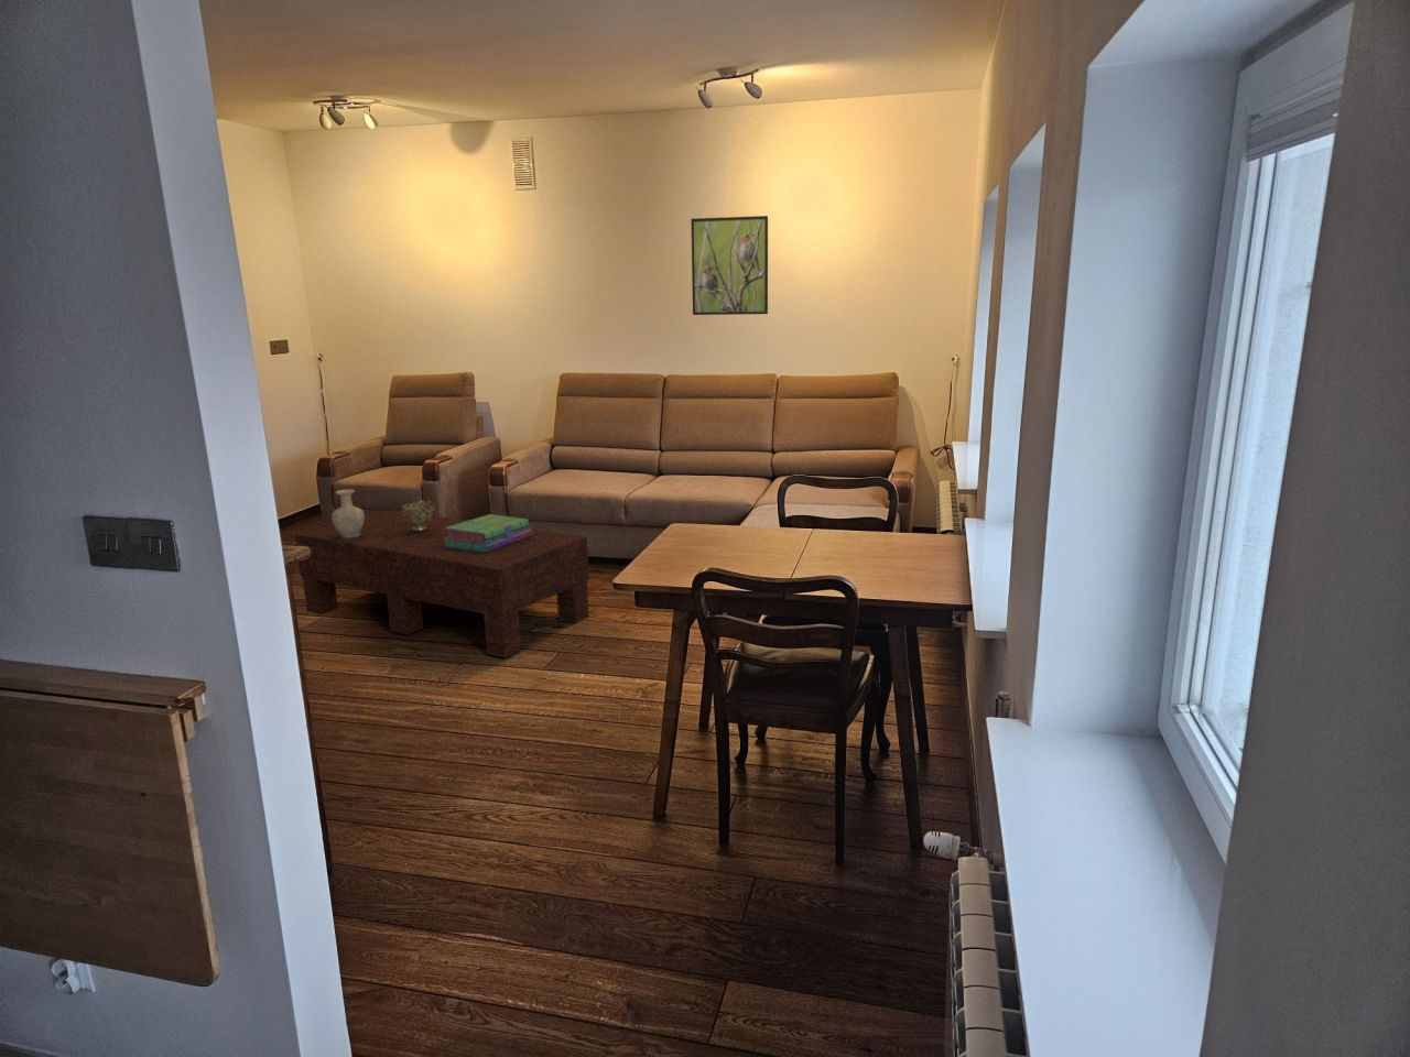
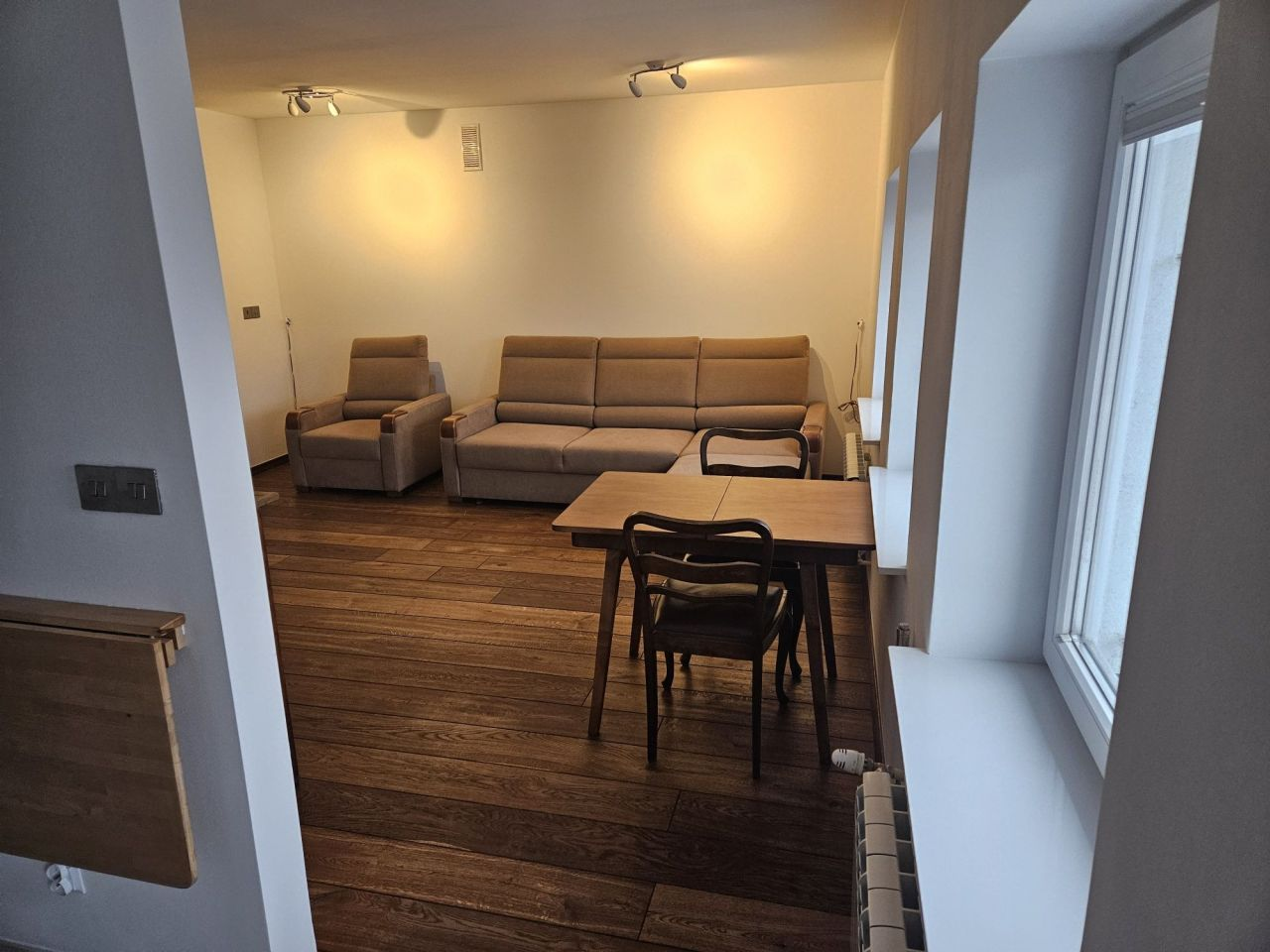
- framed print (729, 266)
- coffee table (442, 575)
- vase (348, 513)
- stack of books (489, 532)
- decorative bowl (417, 516)
